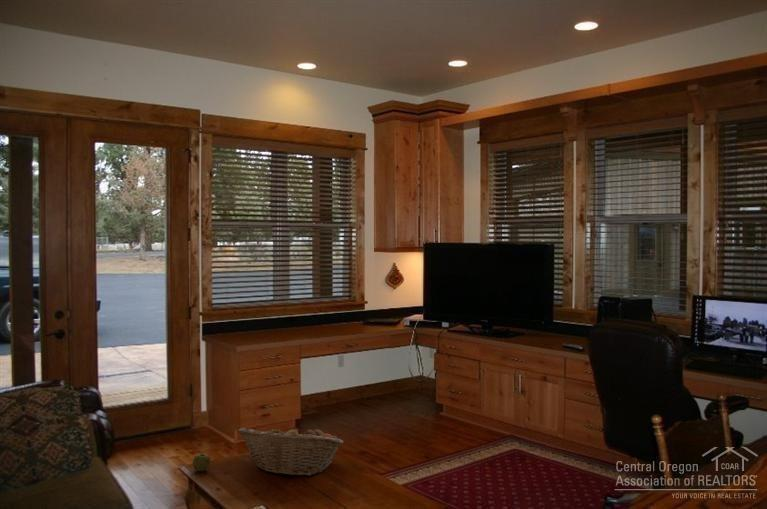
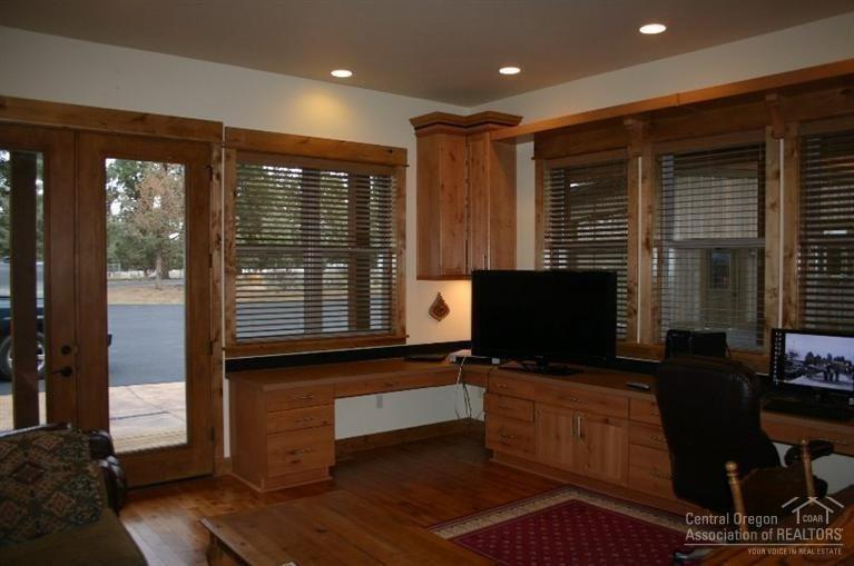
- fruit basket (290, 444)
- apple (201, 462)
